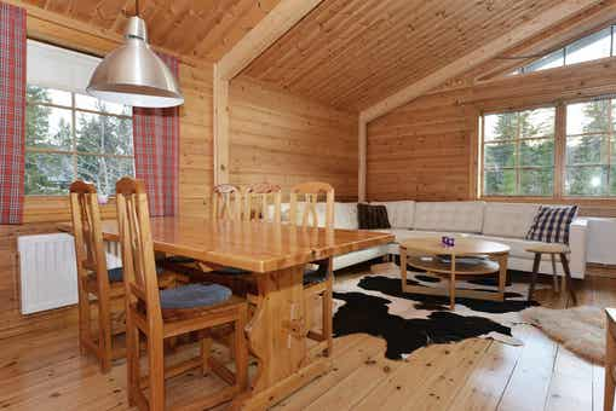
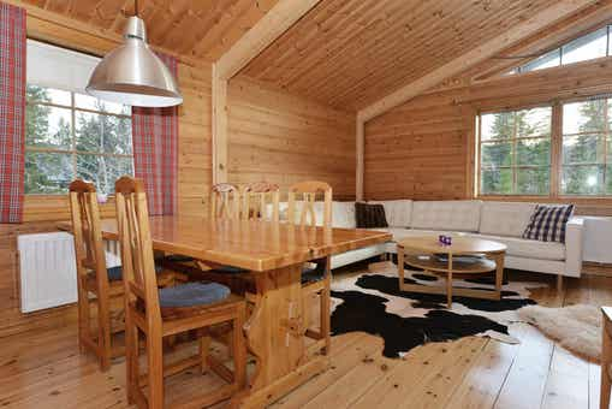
- stool (553, 273)
